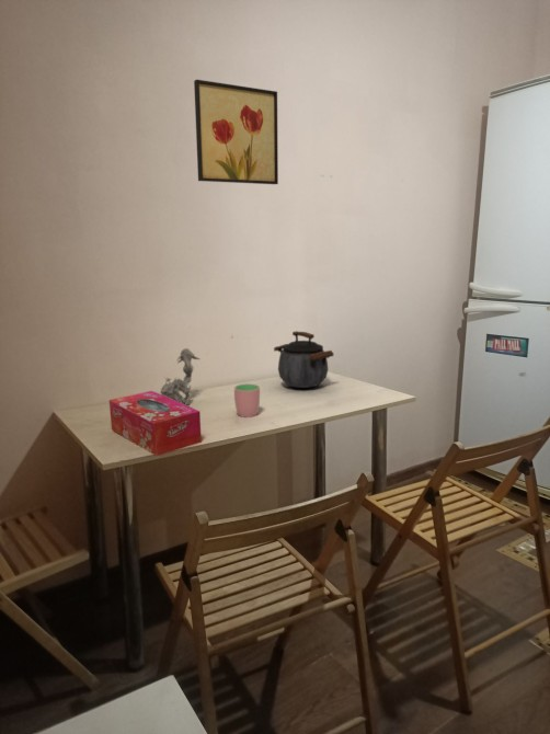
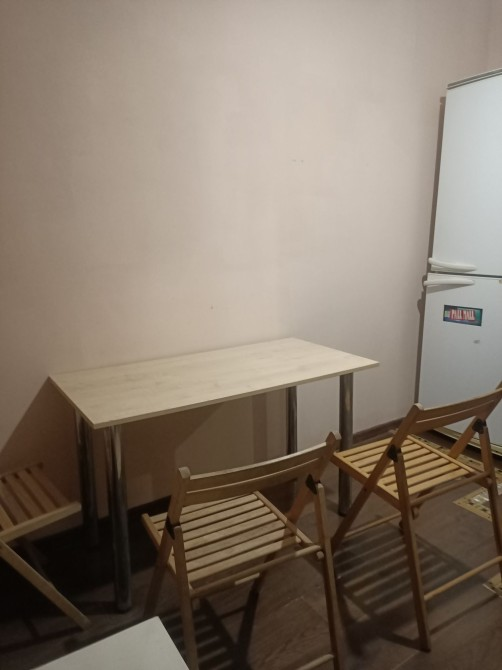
- flower (177, 379)
- kettle (302, 359)
- wall art (237, 135)
- tissue box (153, 421)
- cup (245, 399)
